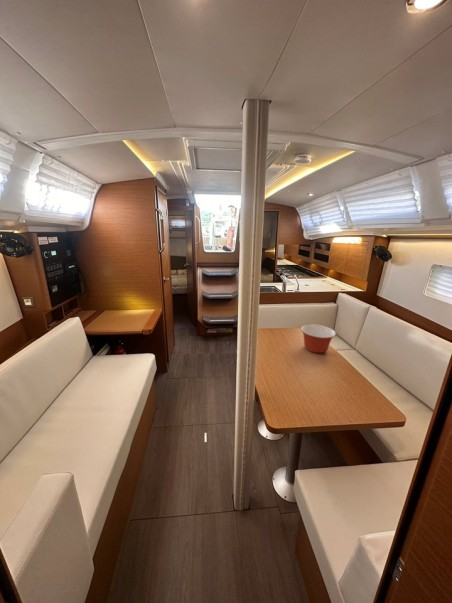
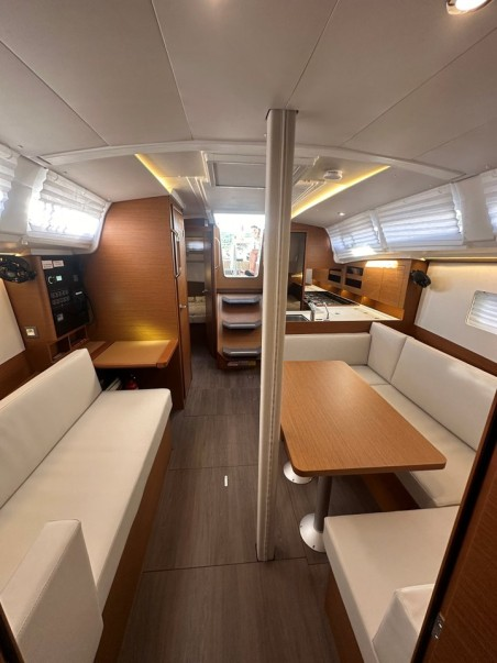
- mixing bowl (316, 340)
